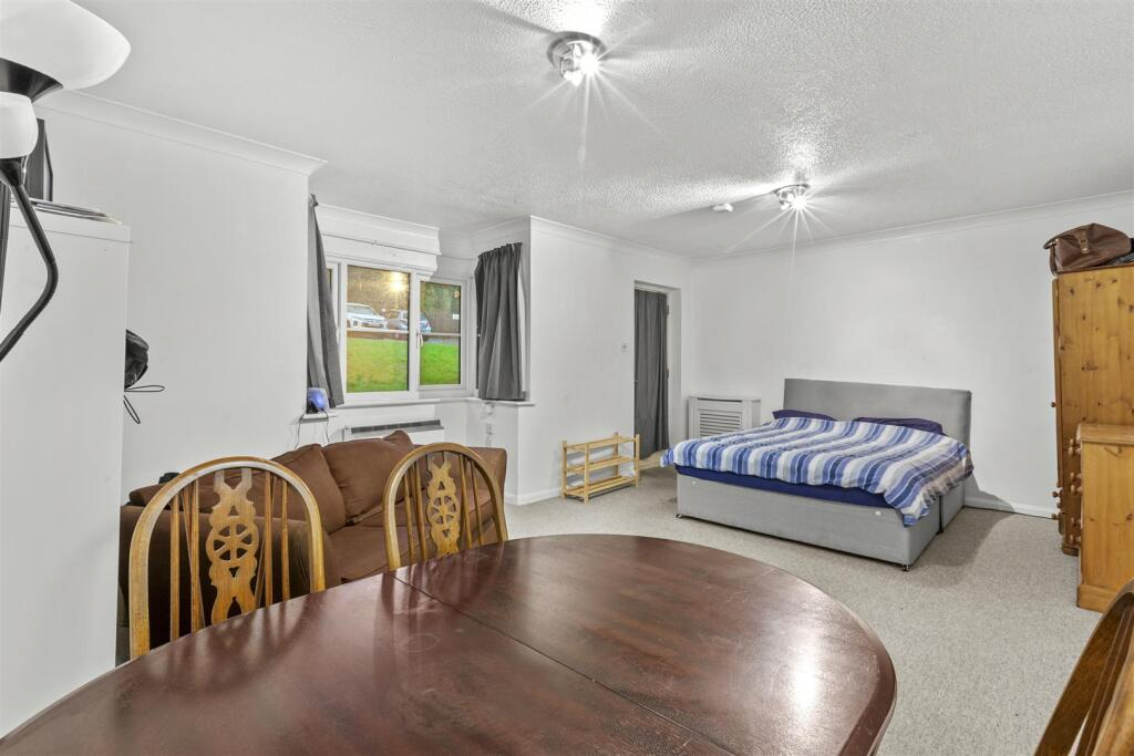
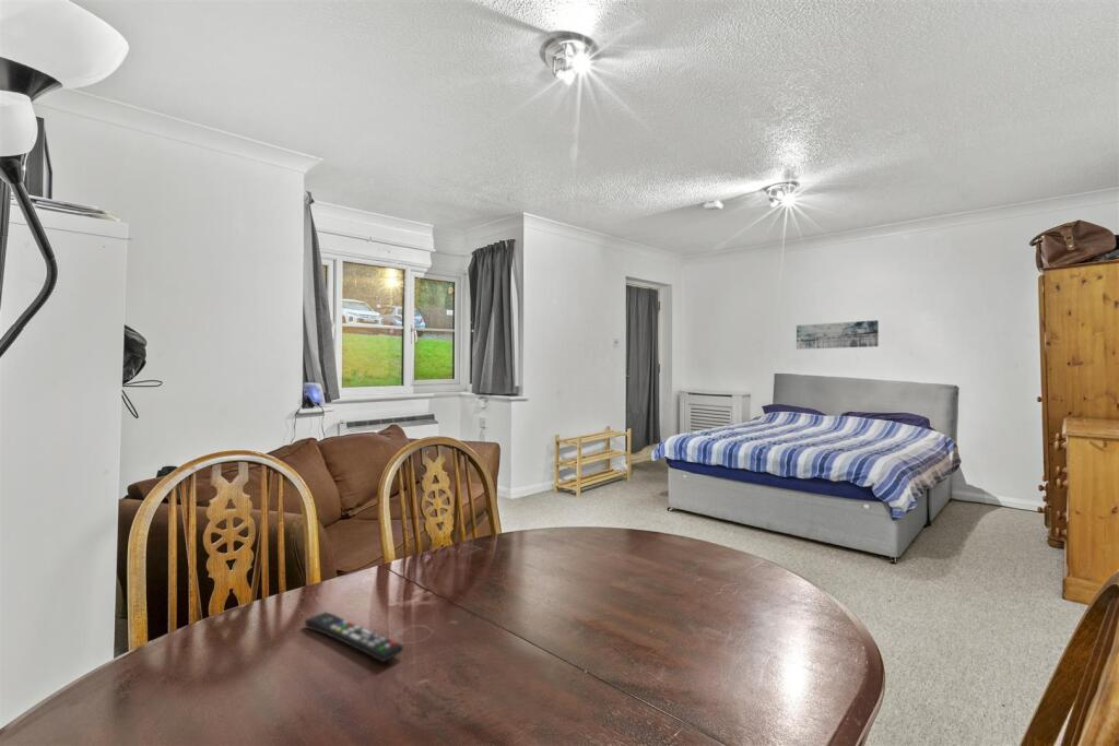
+ wall art (835, 335)
+ remote control (351, 635)
